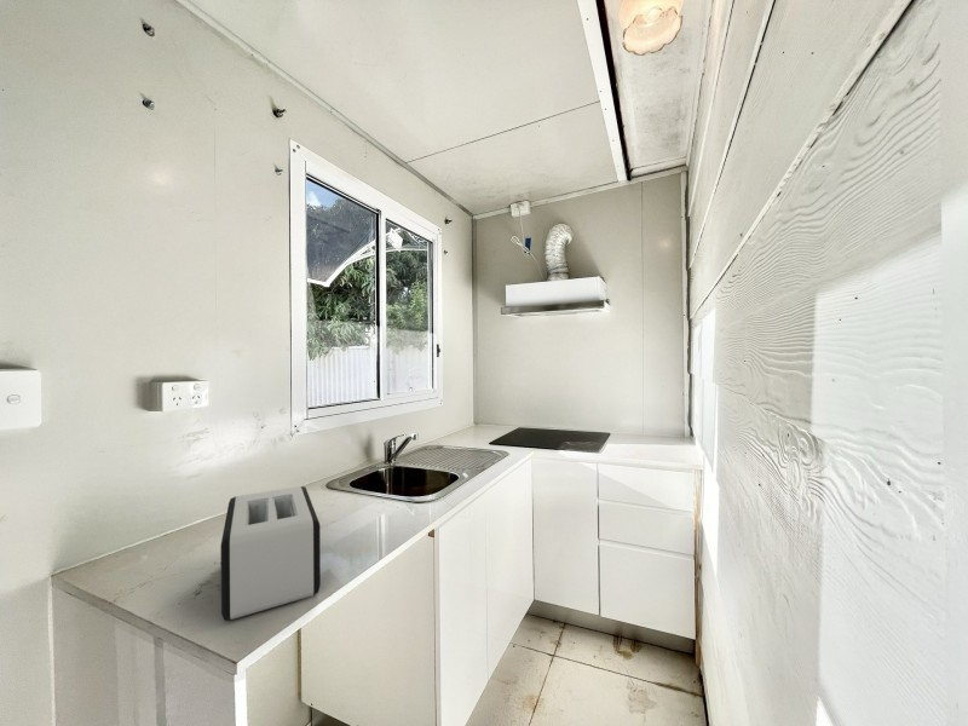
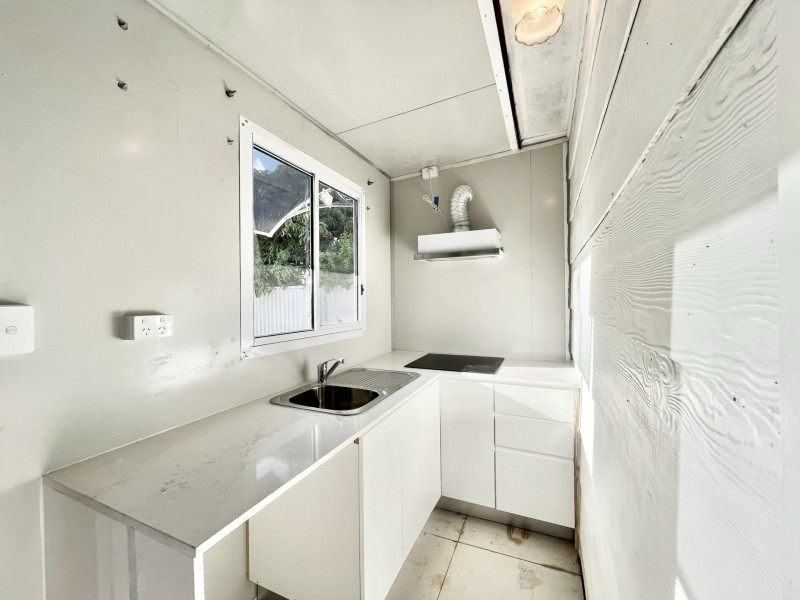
- toaster (271, 541)
